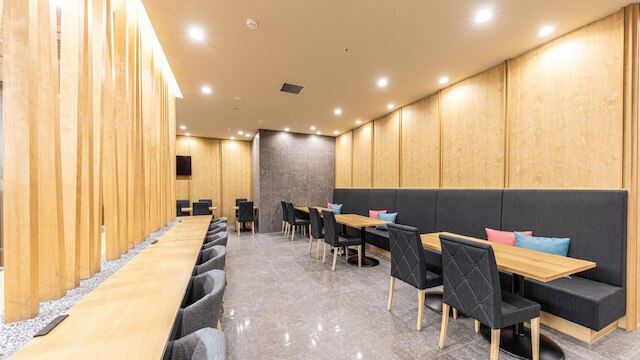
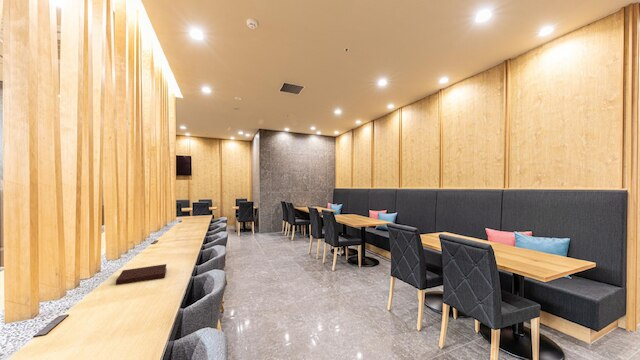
+ notebook (143, 273)
